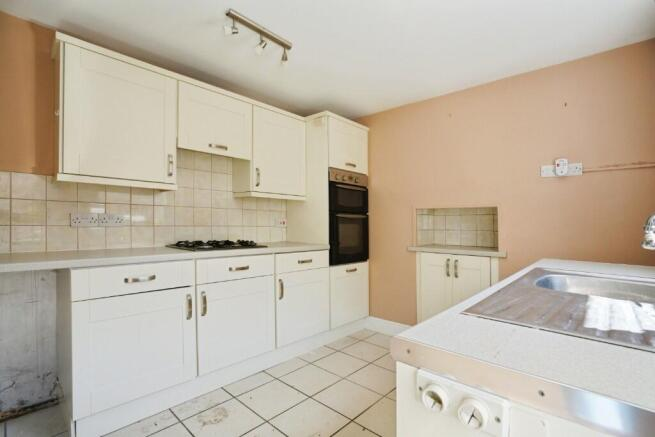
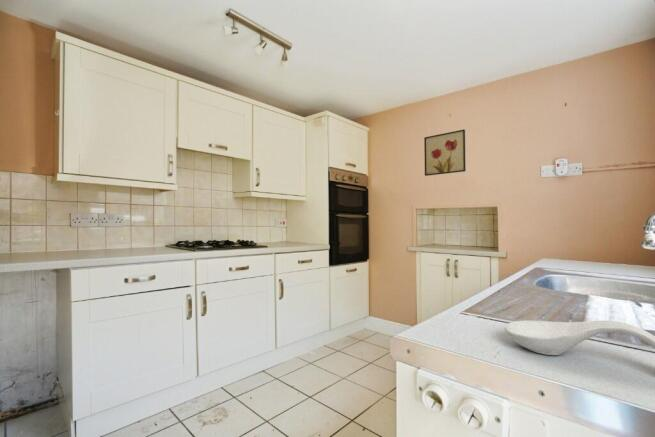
+ wall art (444, 153)
+ spoon rest (579, 337)
